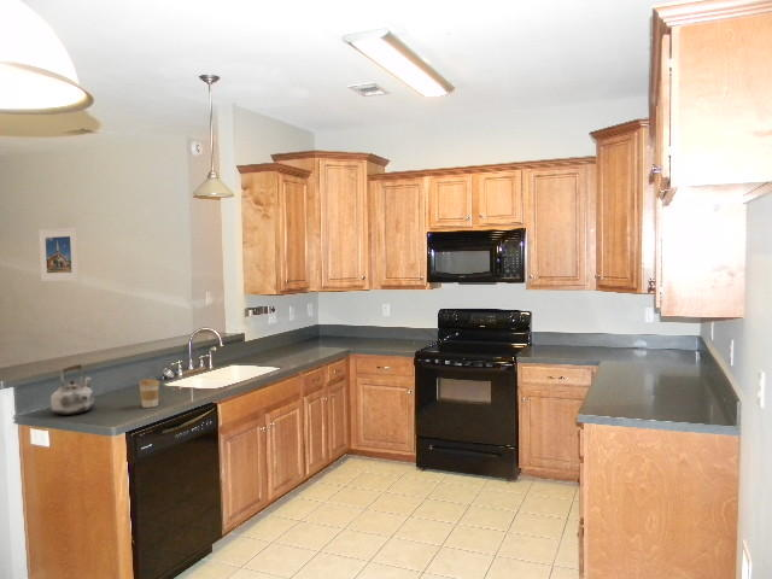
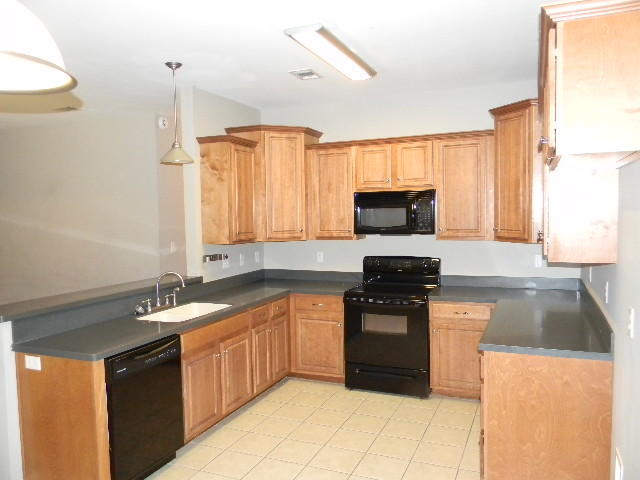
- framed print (58, 255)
- coffee cup (150, 392)
- kettle (75, 387)
